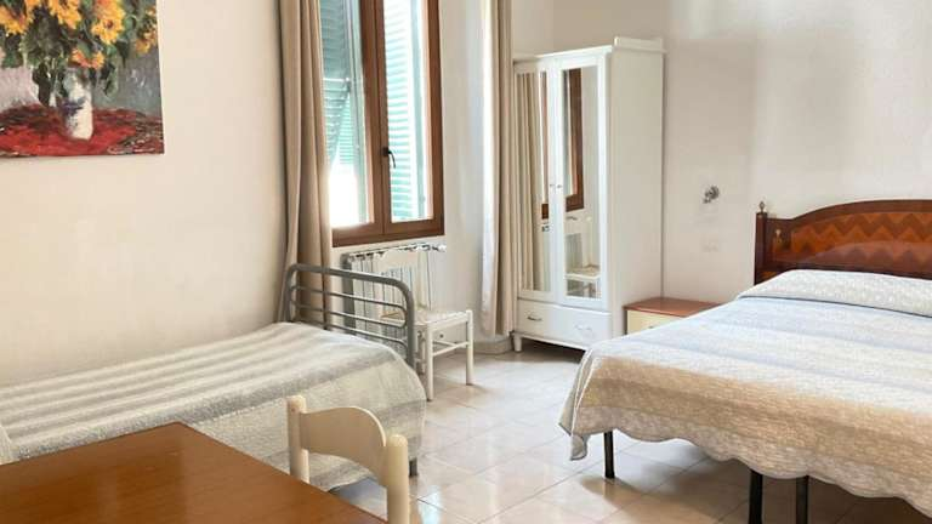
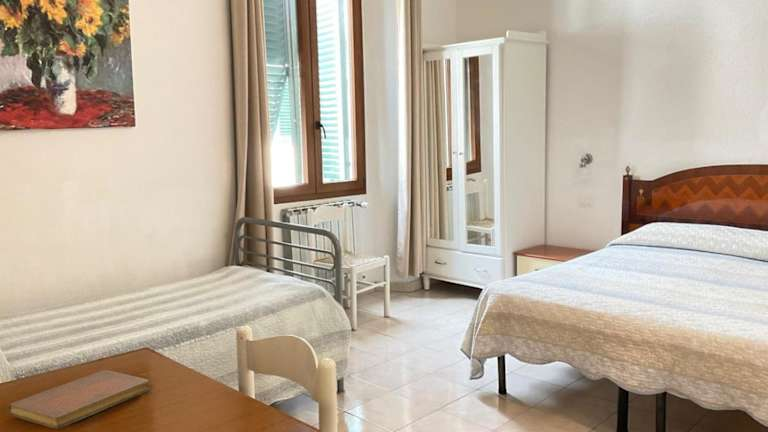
+ notebook (81, 396)
